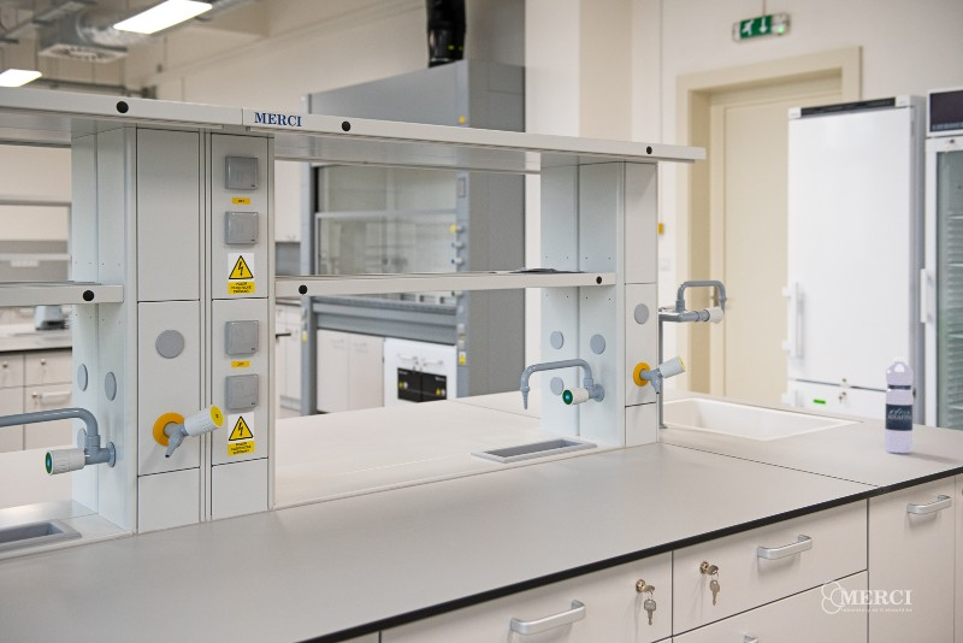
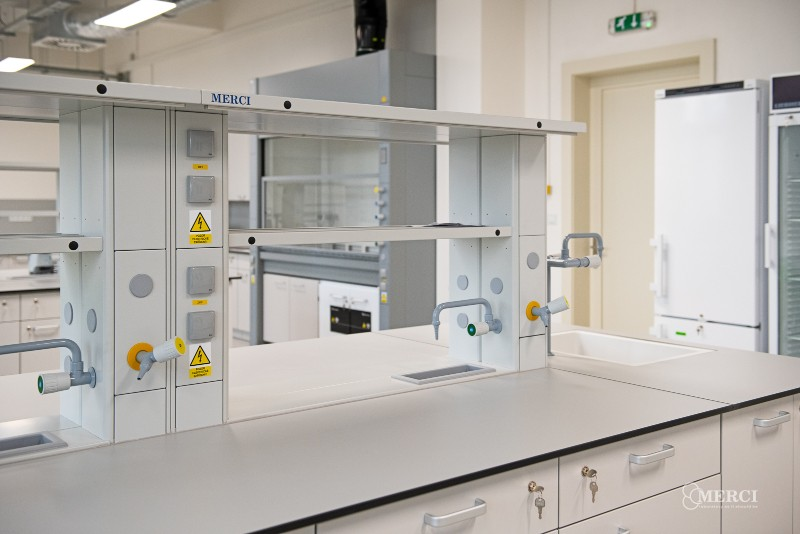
- water bottle (898, 405)
